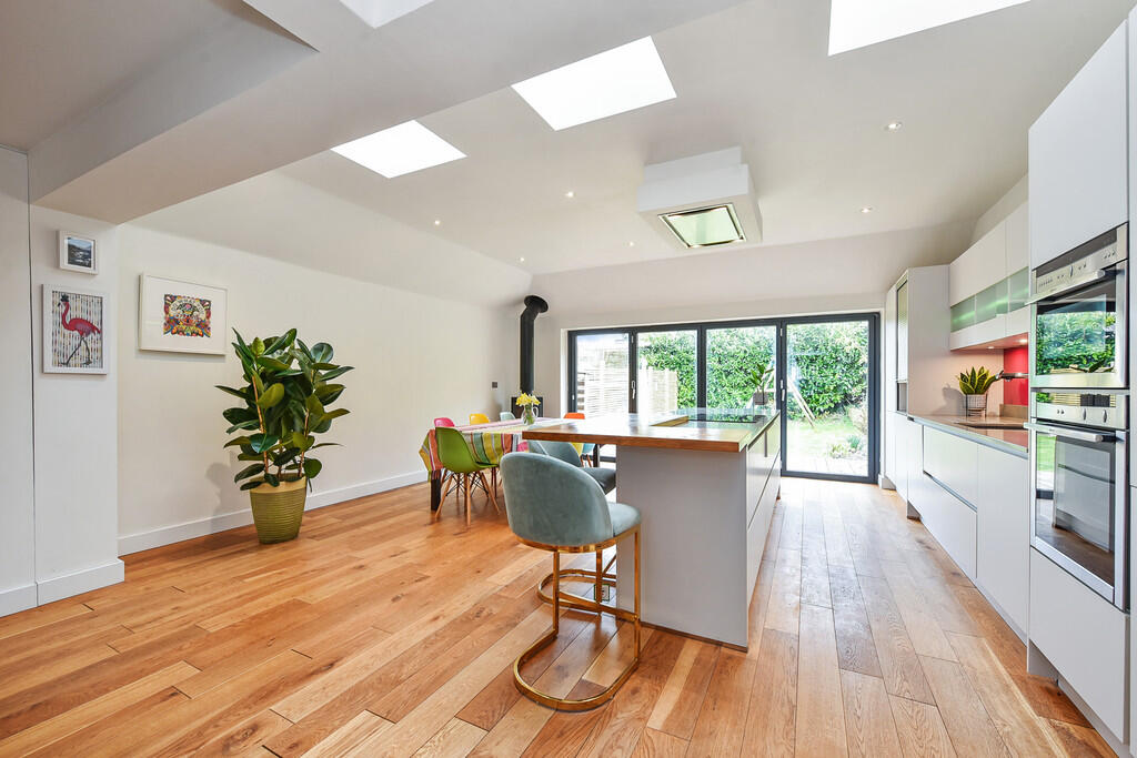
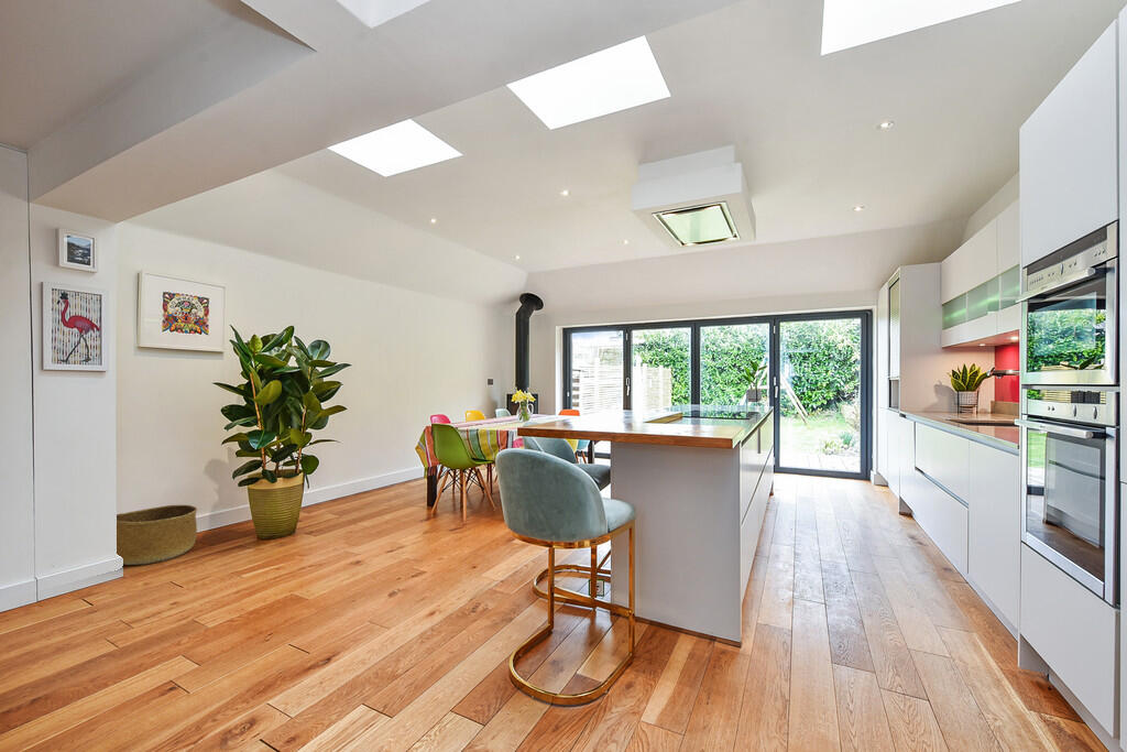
+ basket (155, 533)
